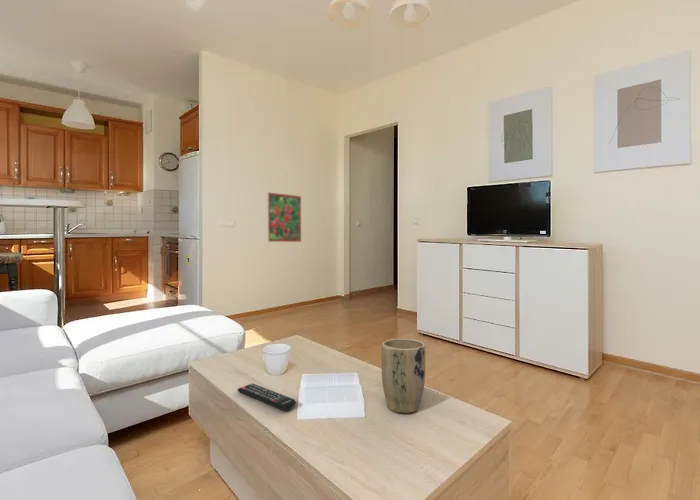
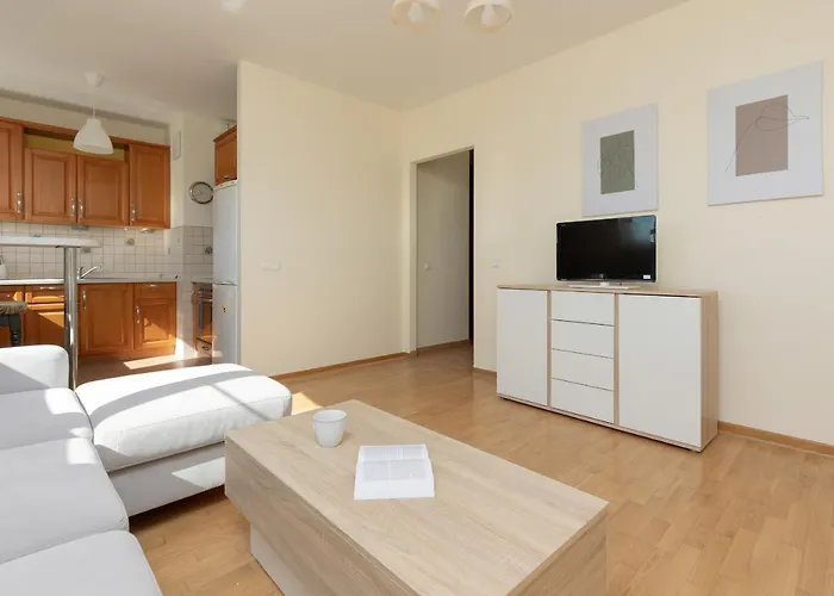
- plant pot (403, 375)
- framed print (284, 218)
- remote control (265, 396)
